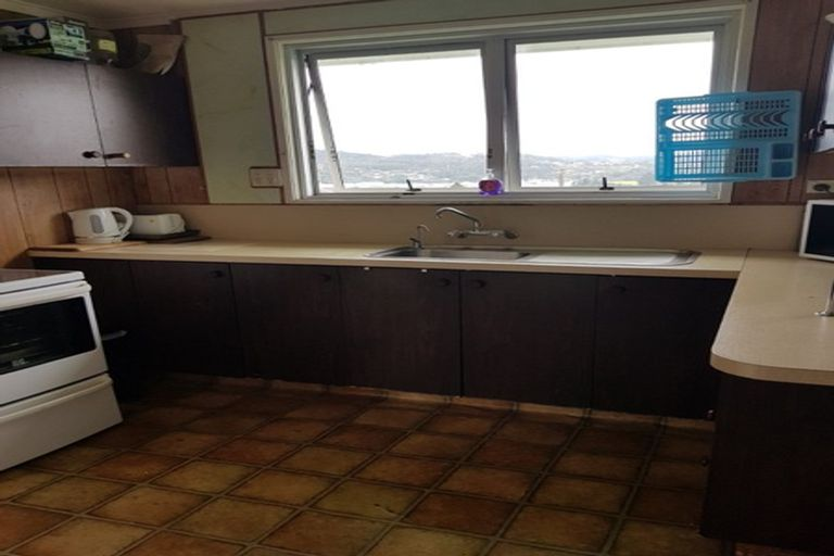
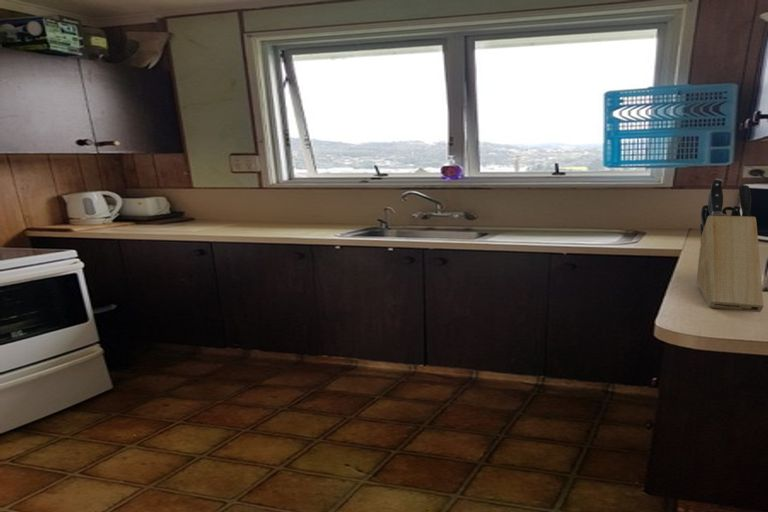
+ knife block (729, 239)
